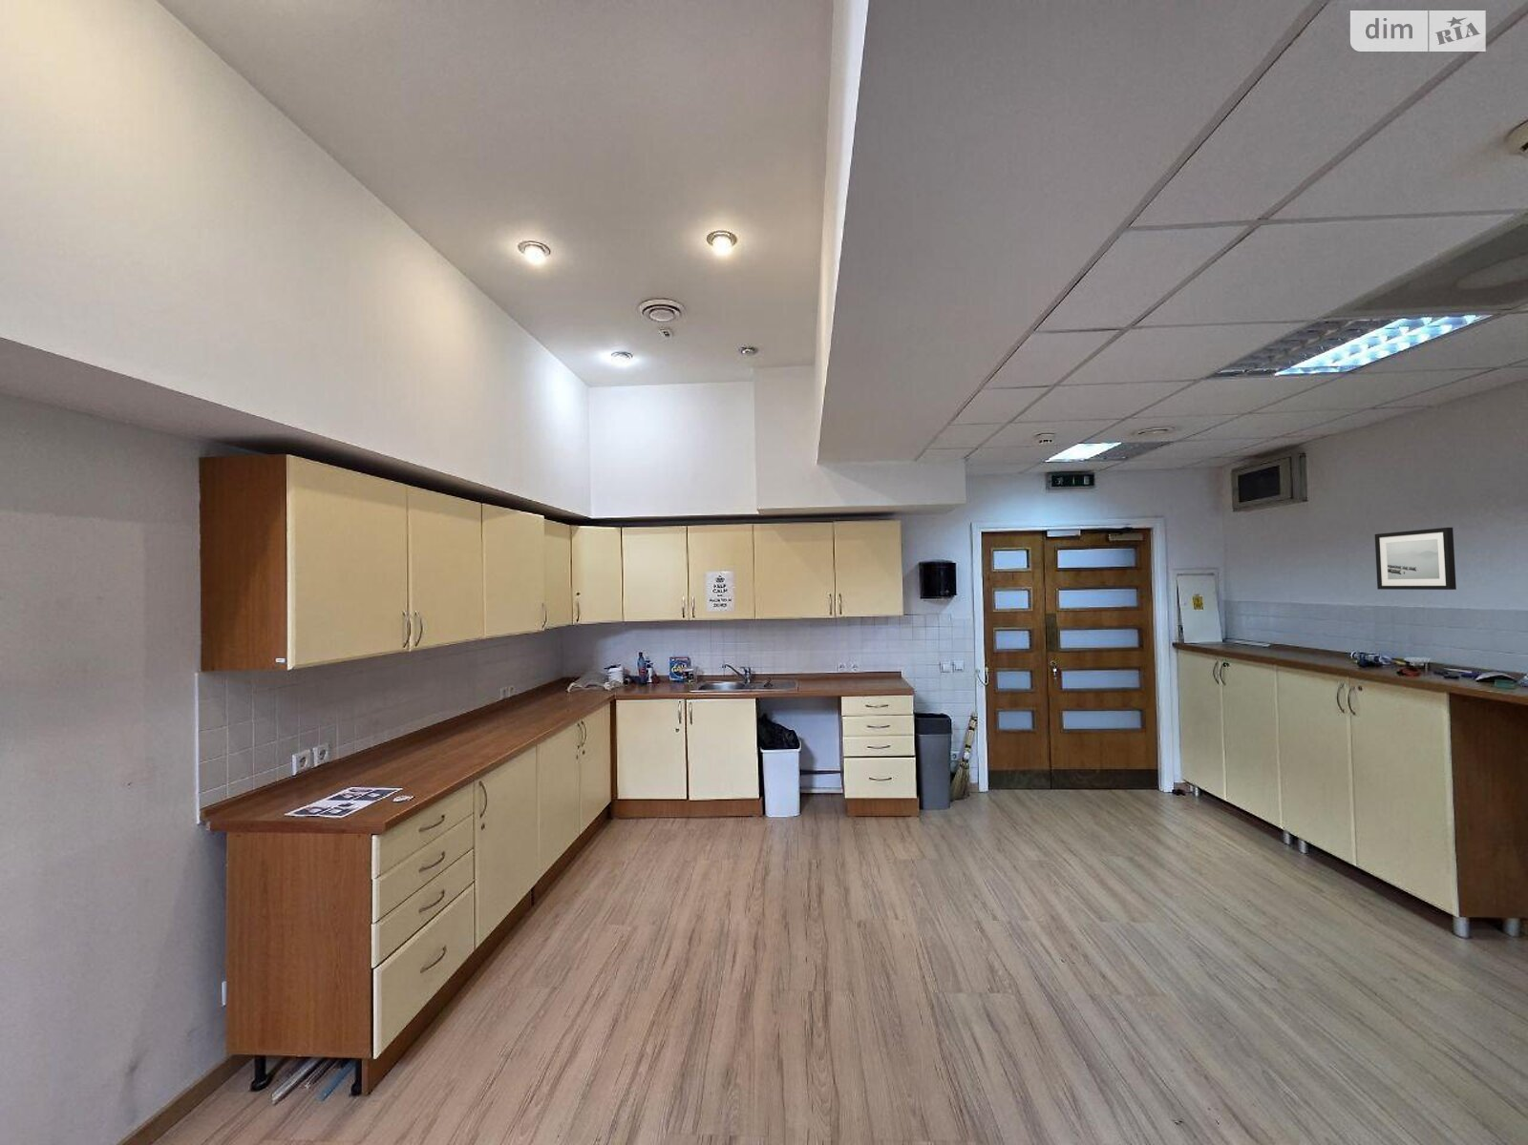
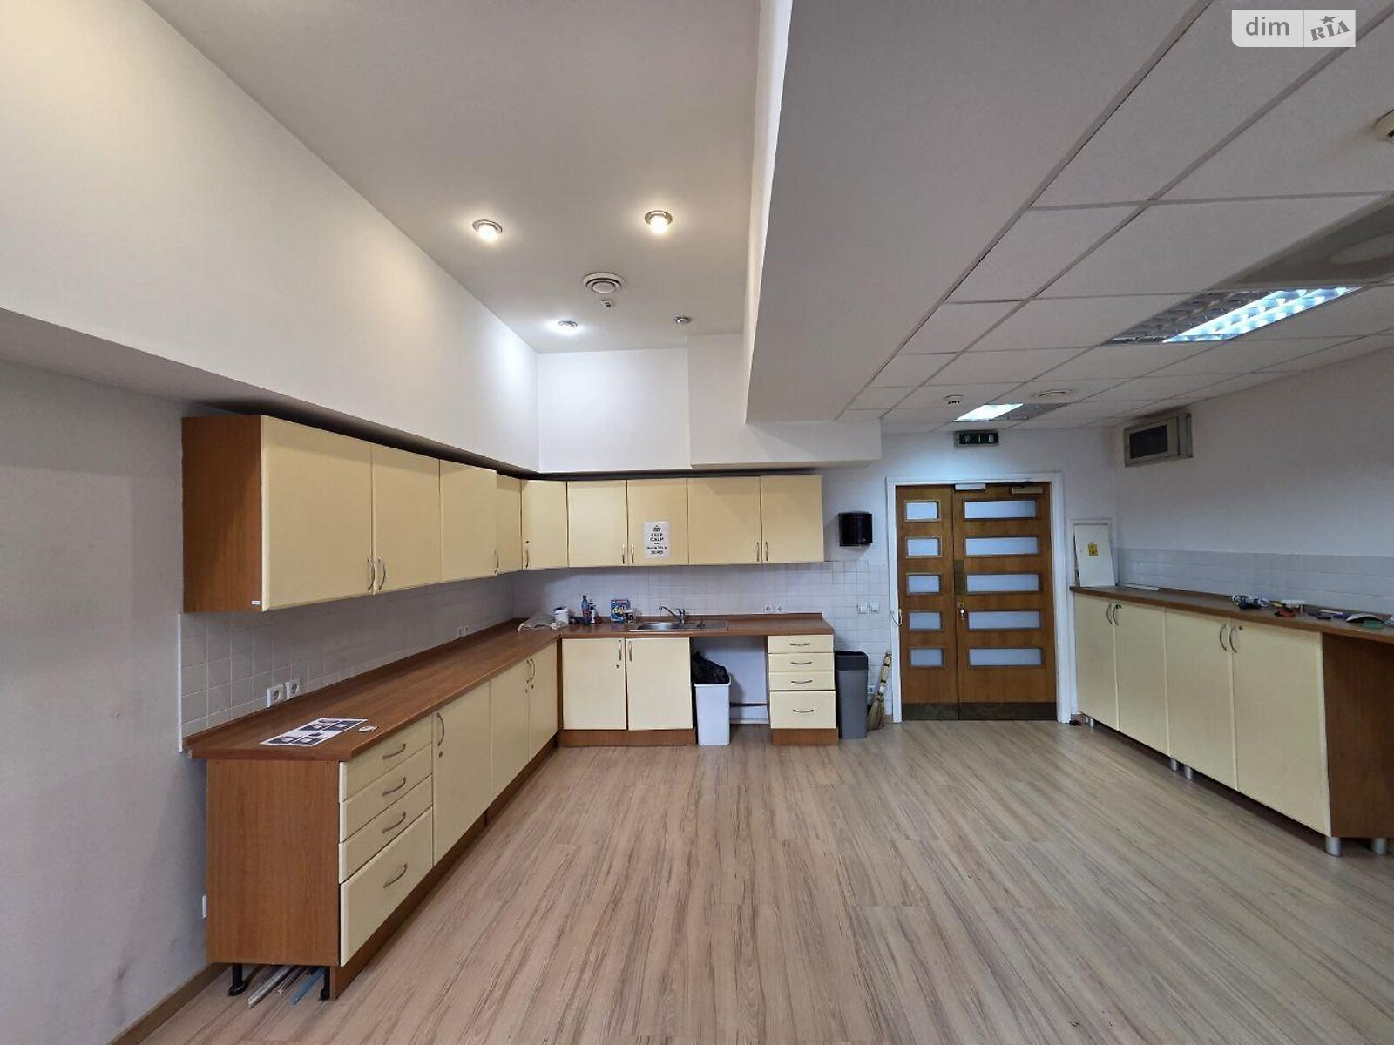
- wall art (1412, 560)
